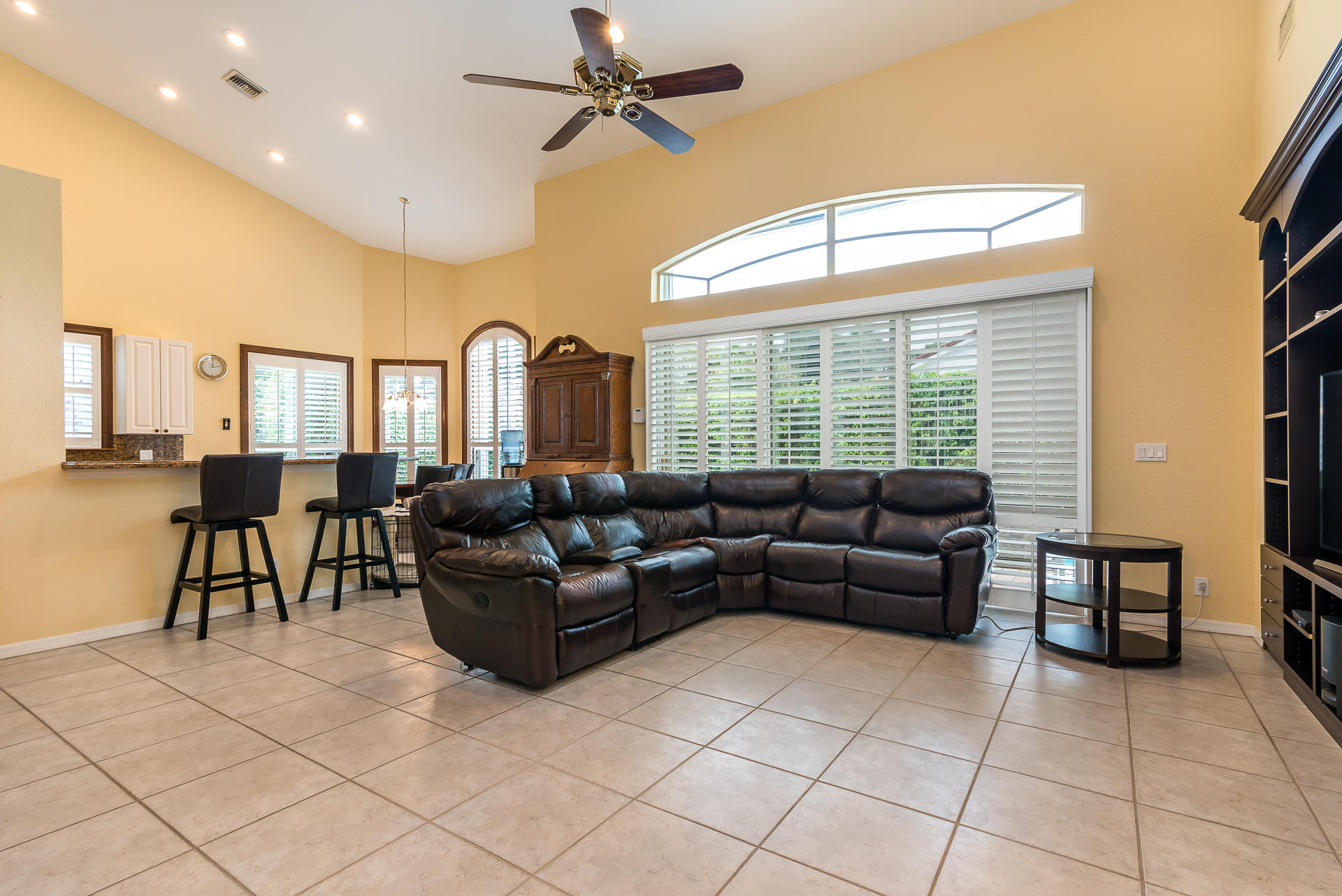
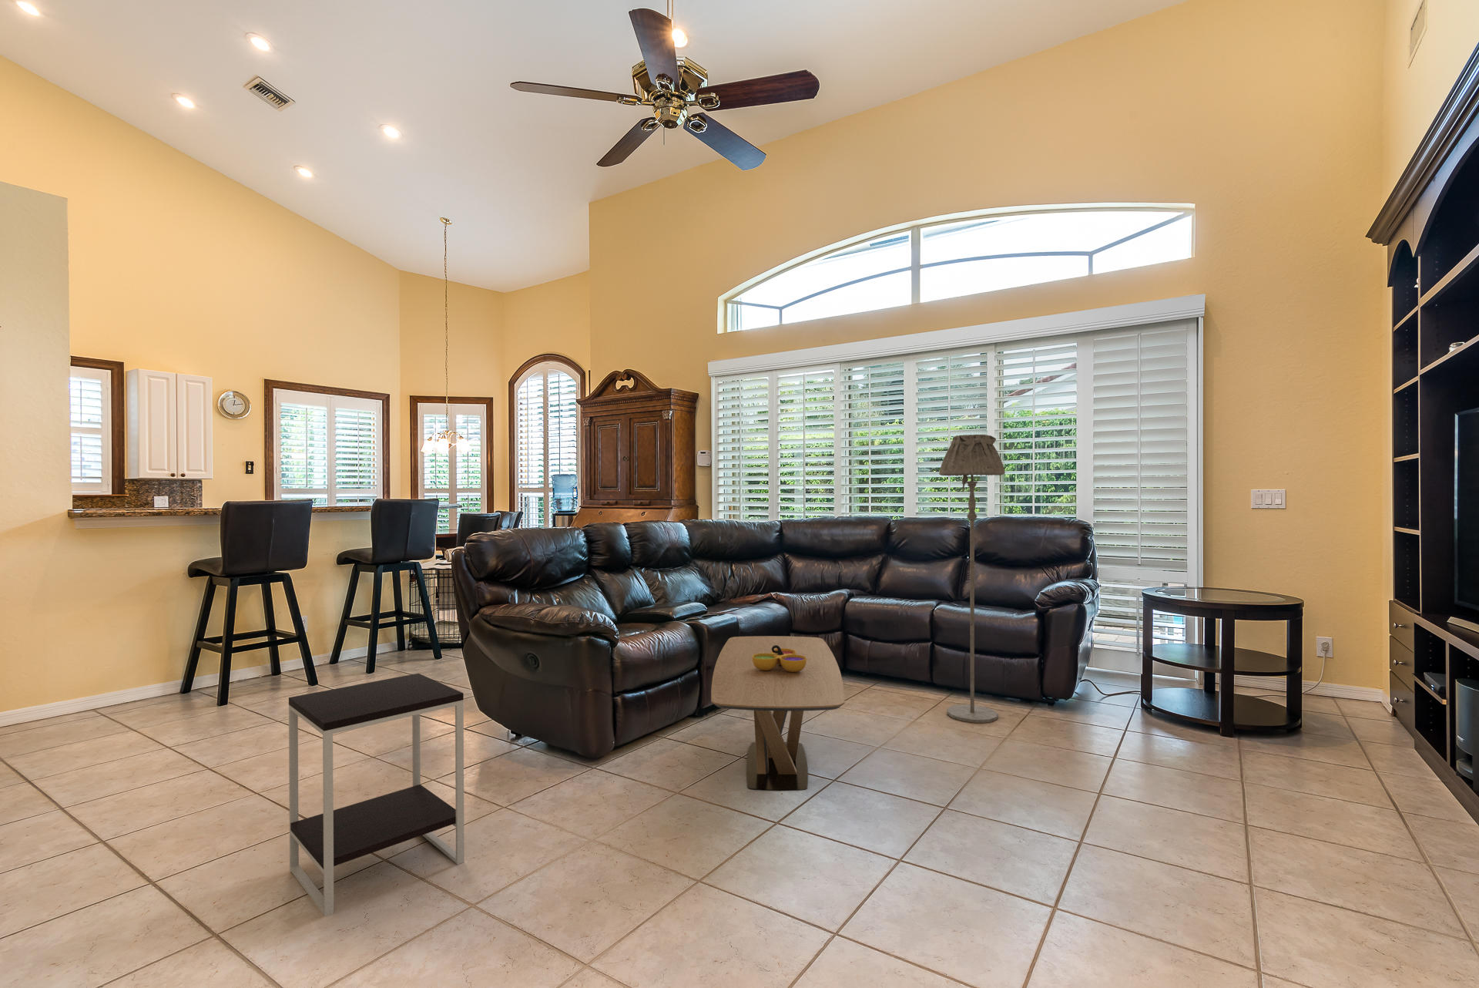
+ side table (382, 795)
+ decorative bowl (781, 655)
+ coffee table (777, 713)
+ floor lamp (971, 574)
